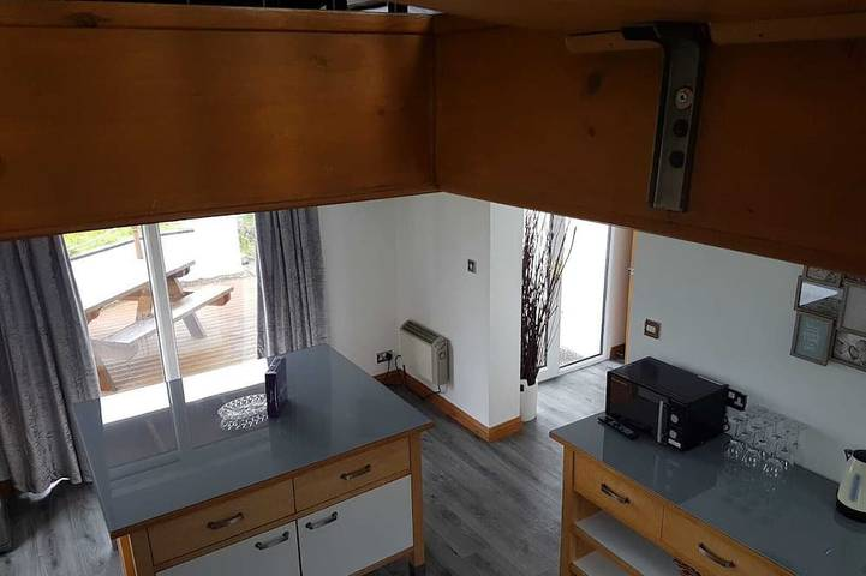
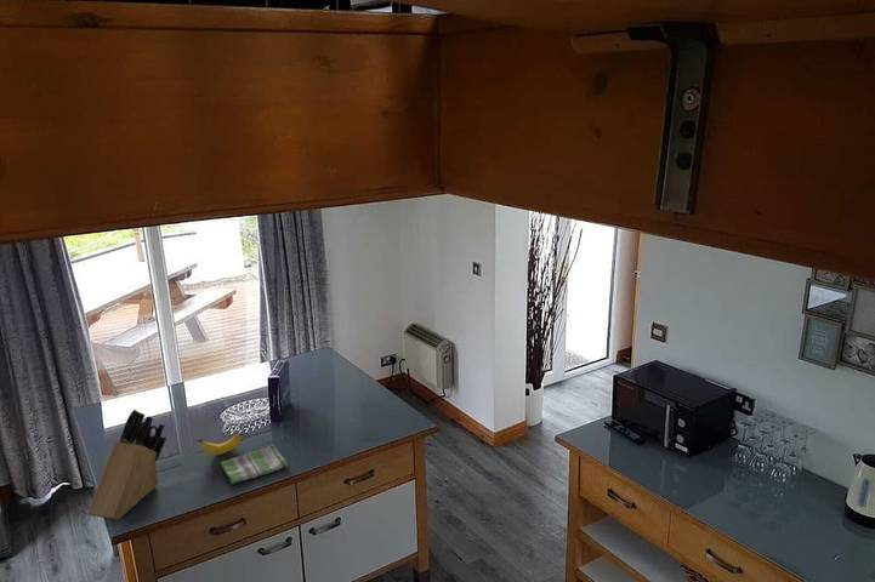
+ dish towel (254, 463)
+ knife block (127, 460)
+ banana (221, 444)
